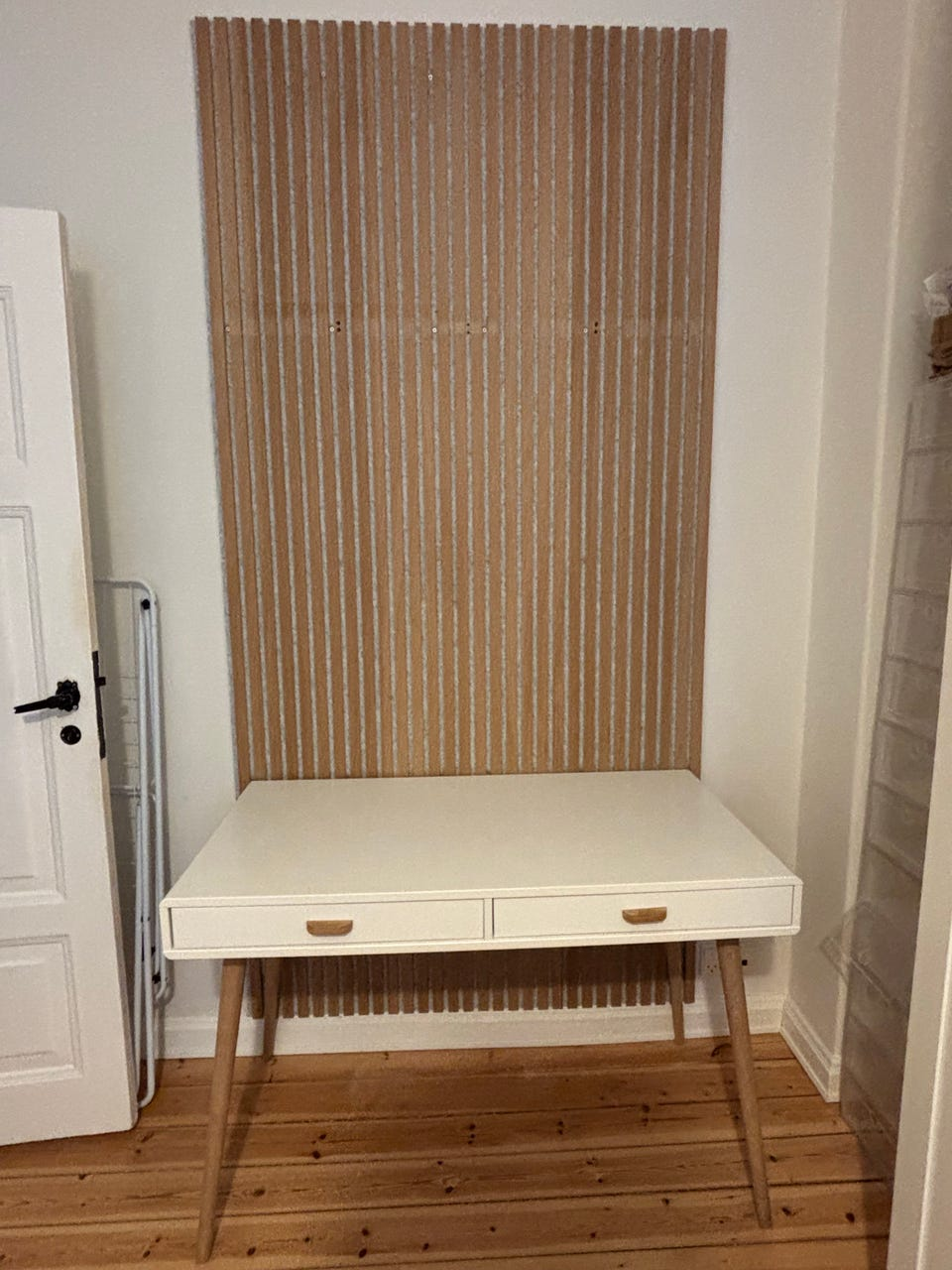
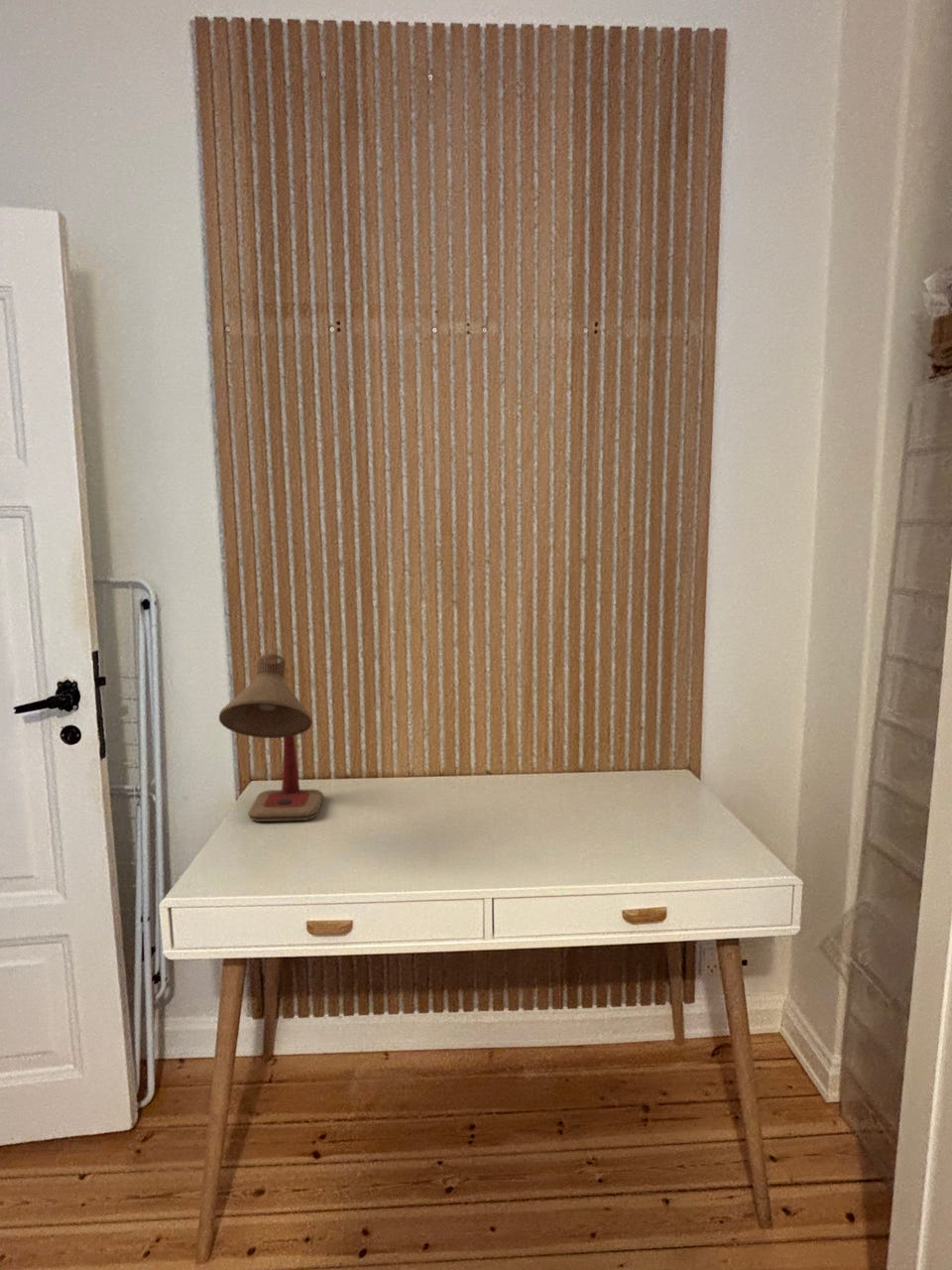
+ desk lamp (277, 737)
